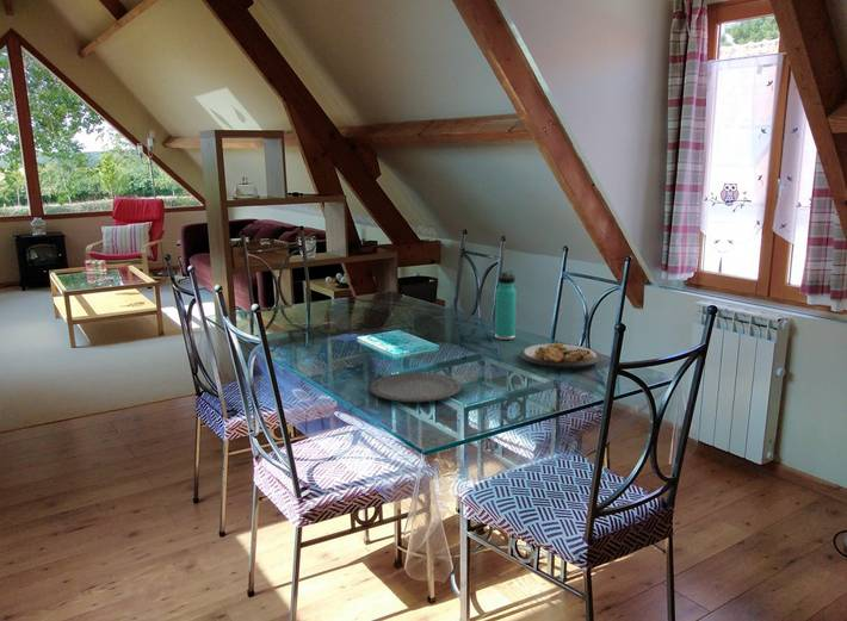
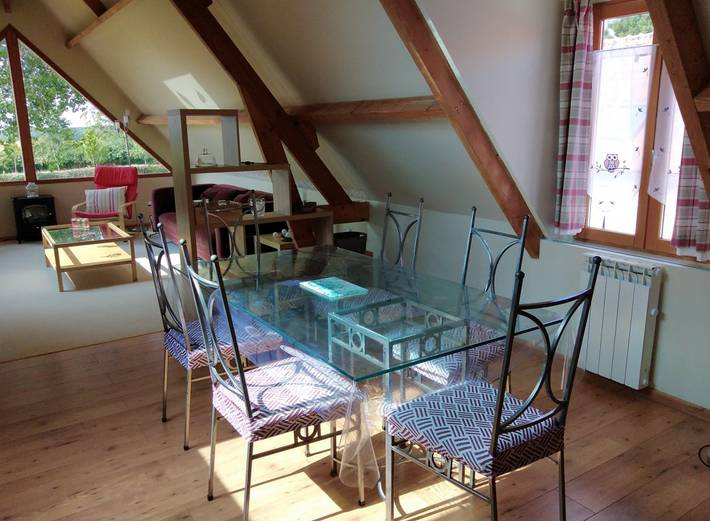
- thermos bottle (505, 304)
- plate (559, 353)
- plate (415, 387)
